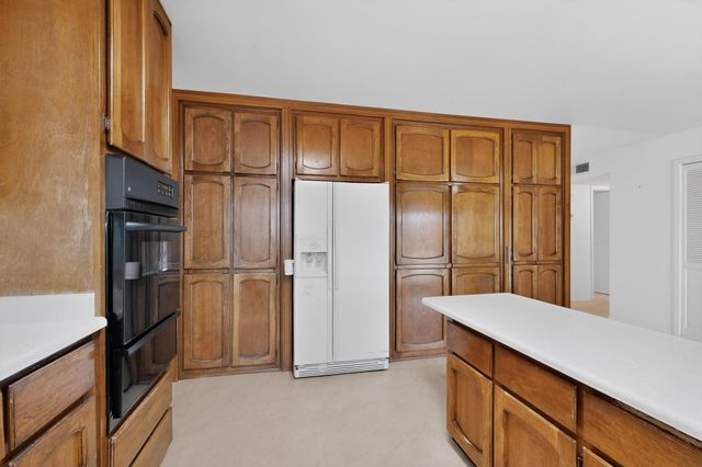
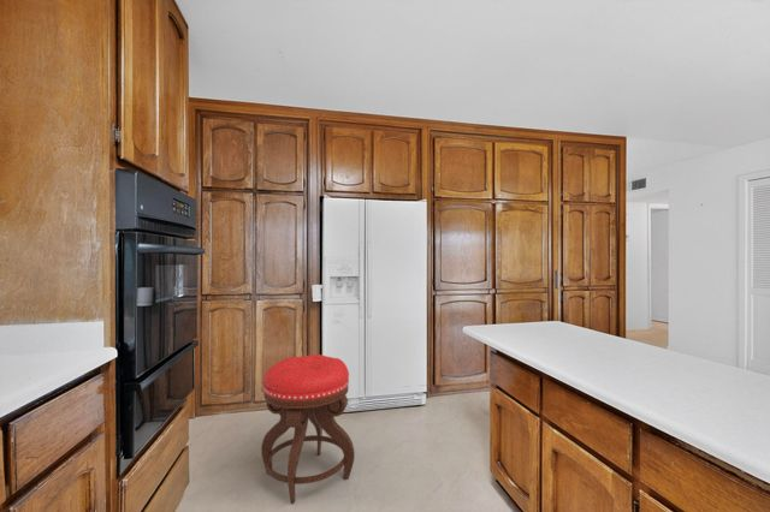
+ stool (307, 418)
